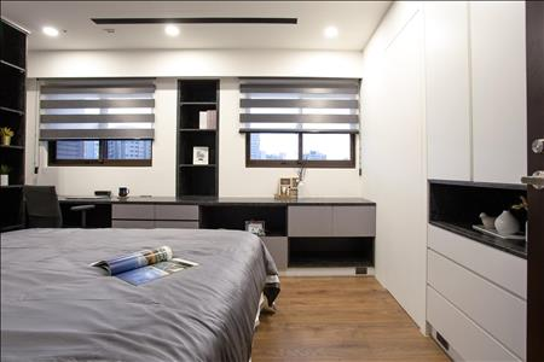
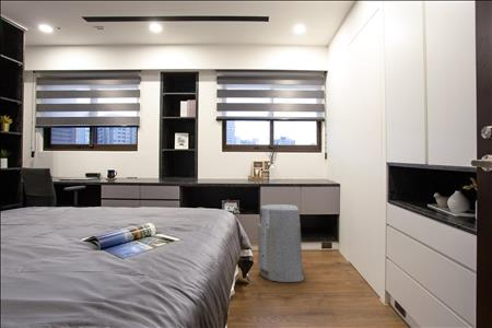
+ air purifier (280, 239)
